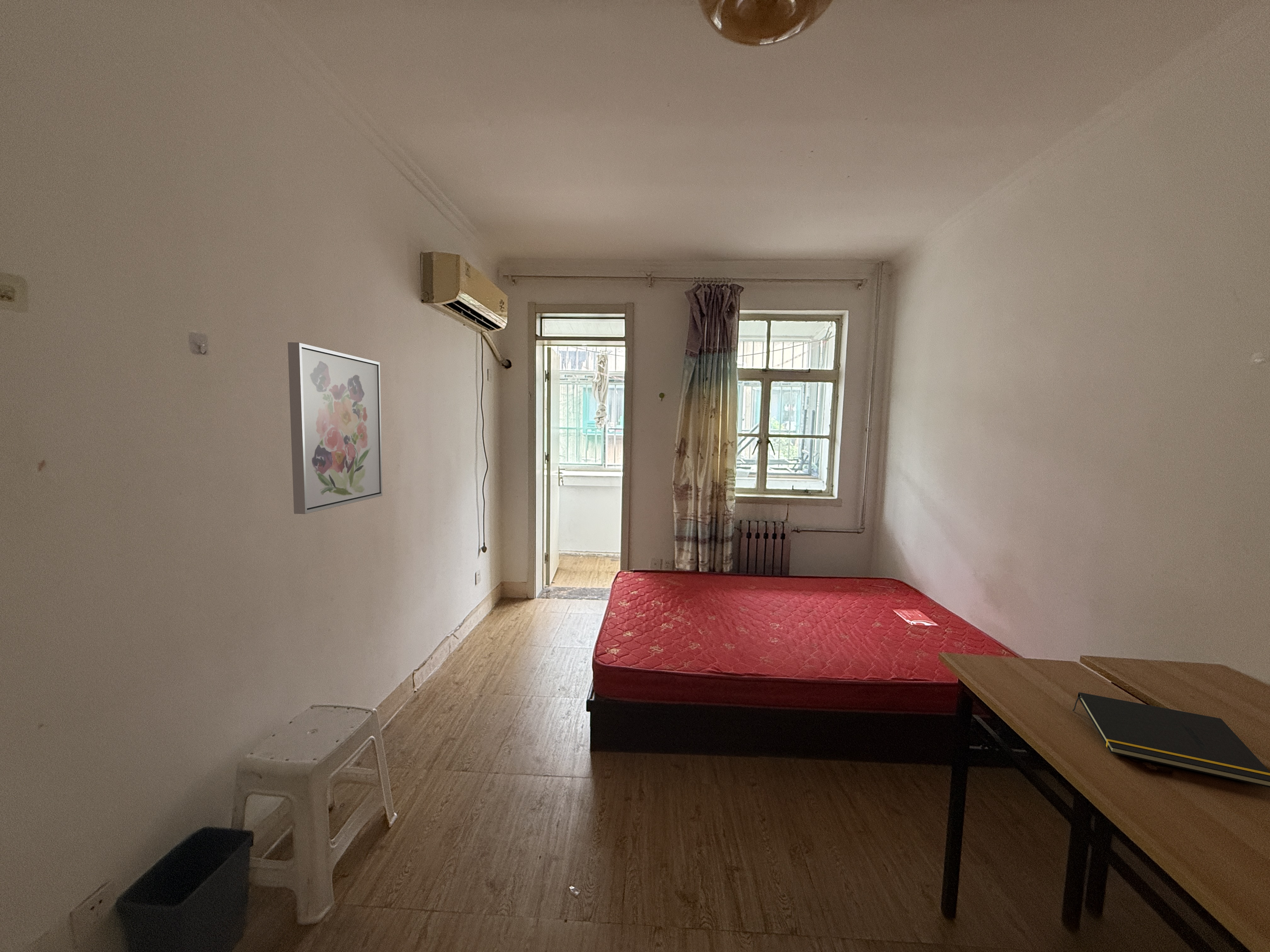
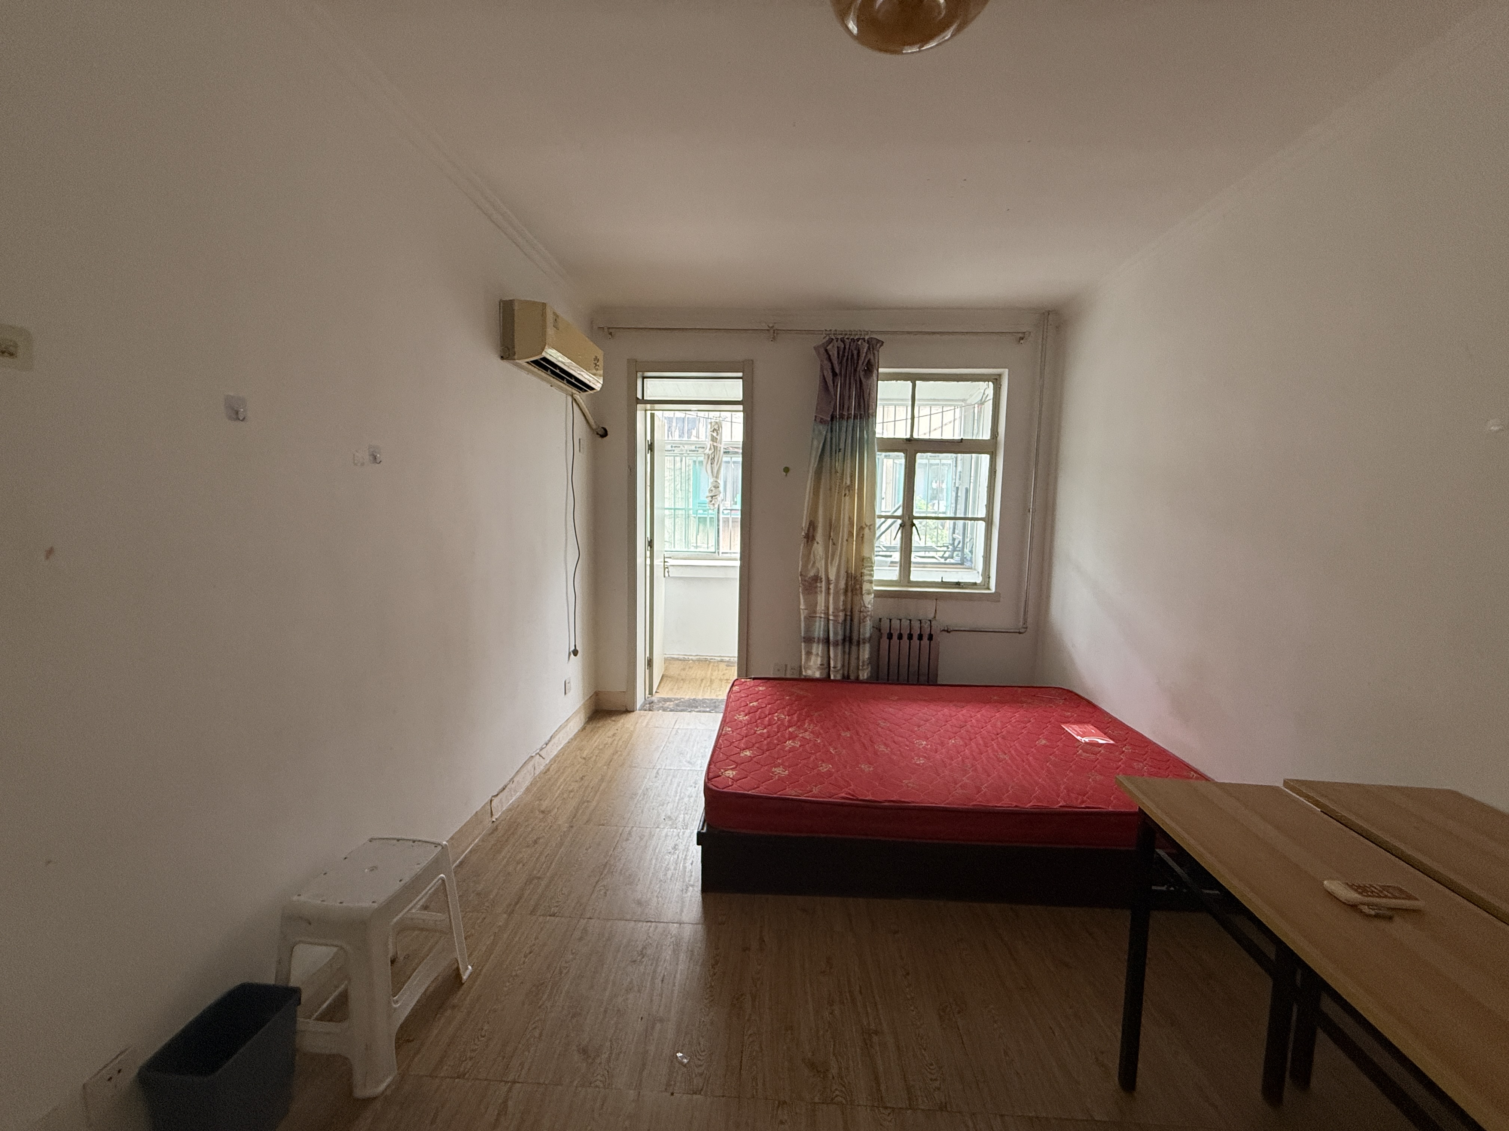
- wall art (341, 429)
- notepad (1167, 735)
